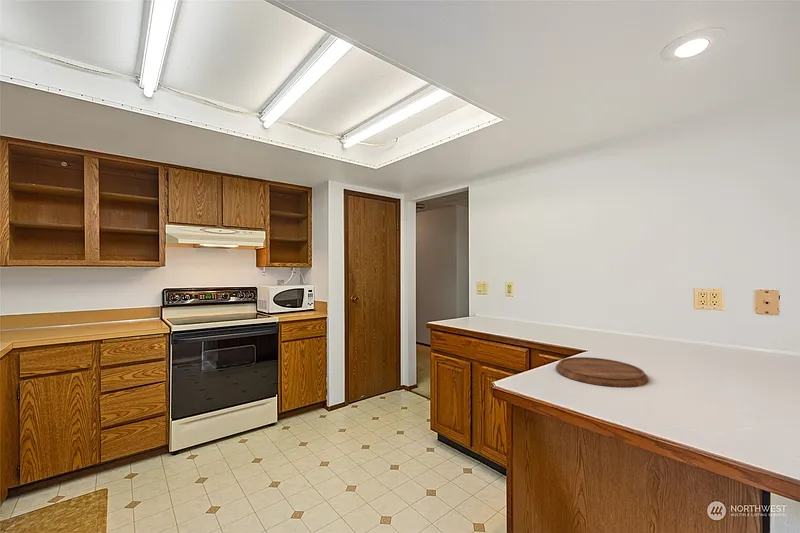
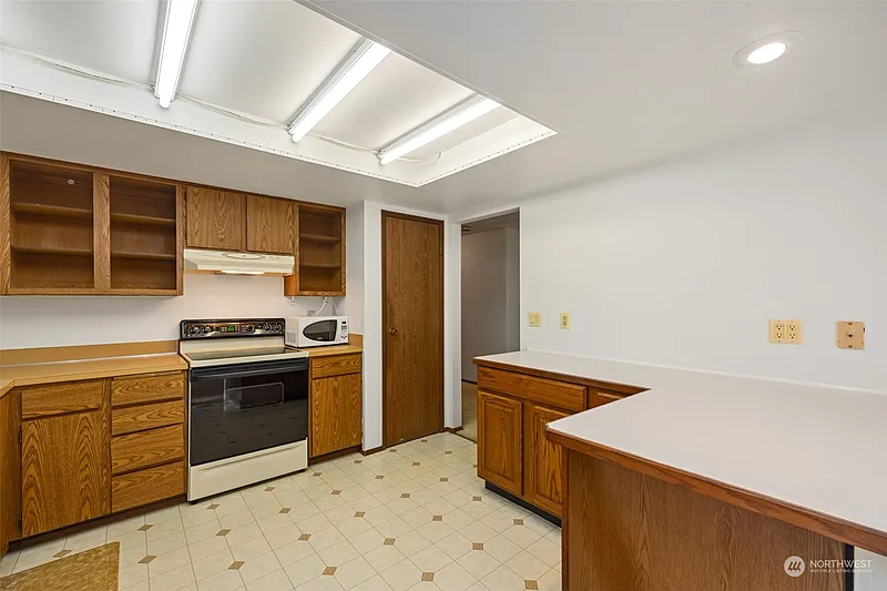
- cutting board (599, 370)
